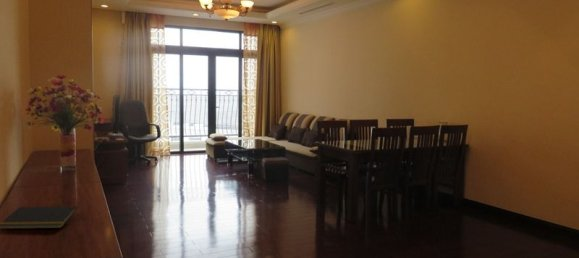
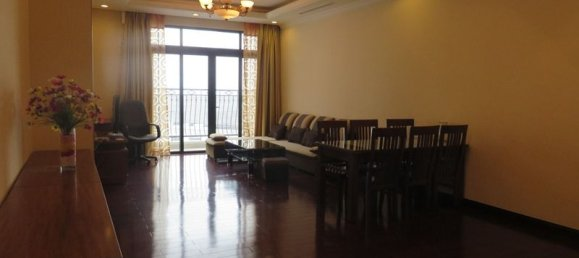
- notepad (39, 217)
